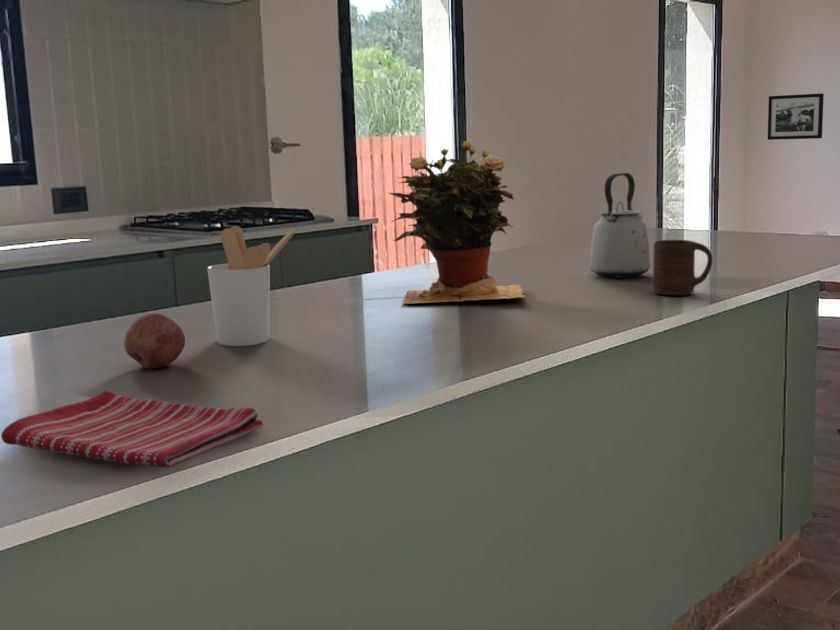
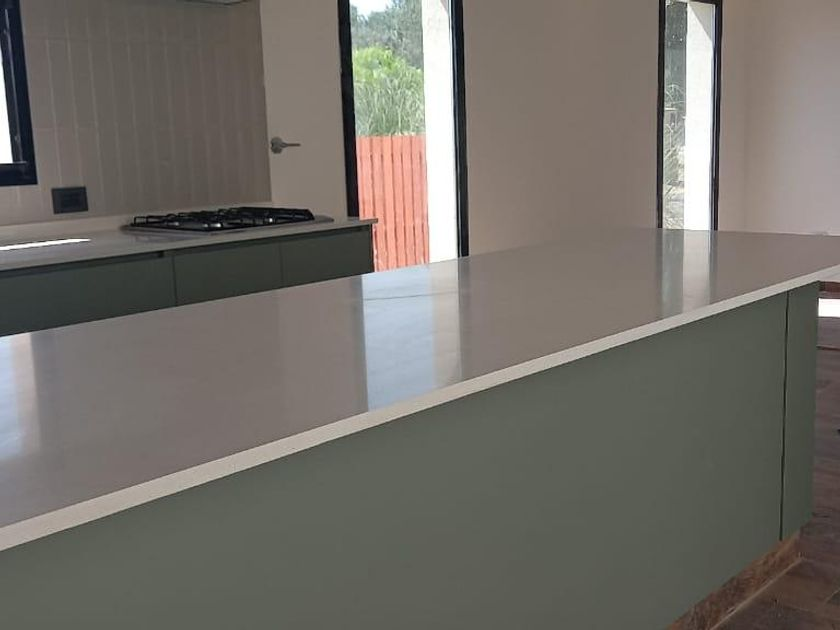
- dish towel (132, 426)
- cup (679, 267)
- kettle (624, 223)
- flower arrangement (458, 219)
- utensil holder (256, 284)
- fruit (154, 340)
- picture frame (795, 117)
